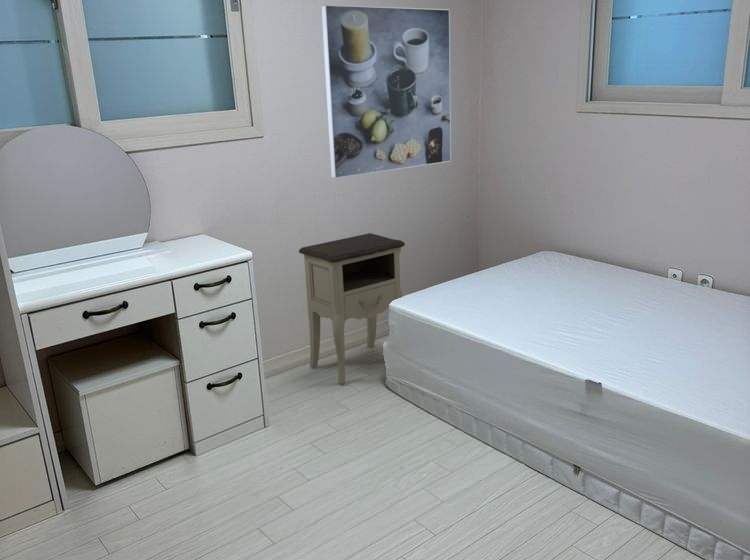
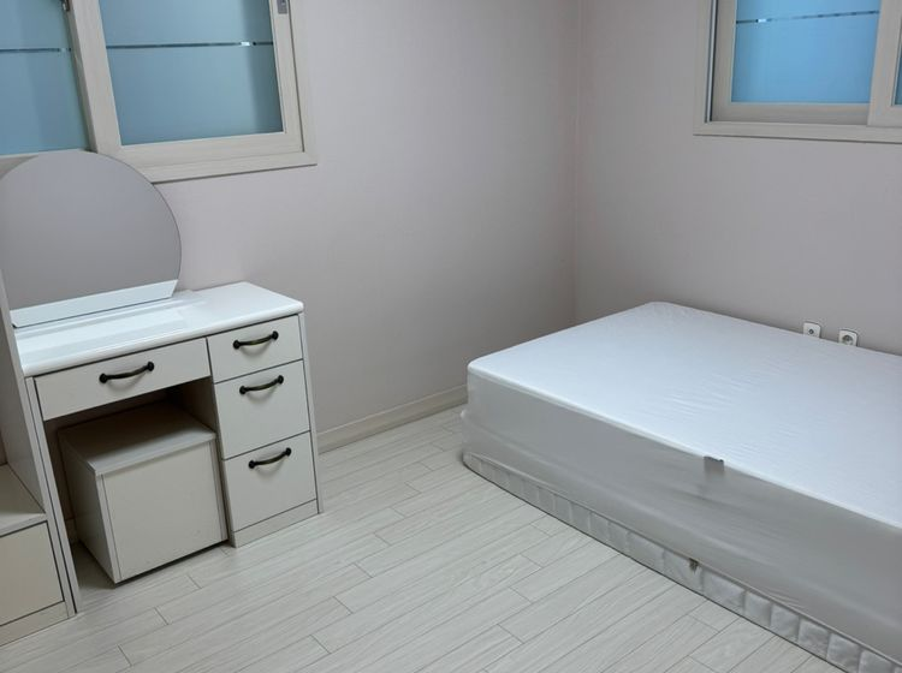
- nightstand (355, 306)
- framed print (392, 90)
